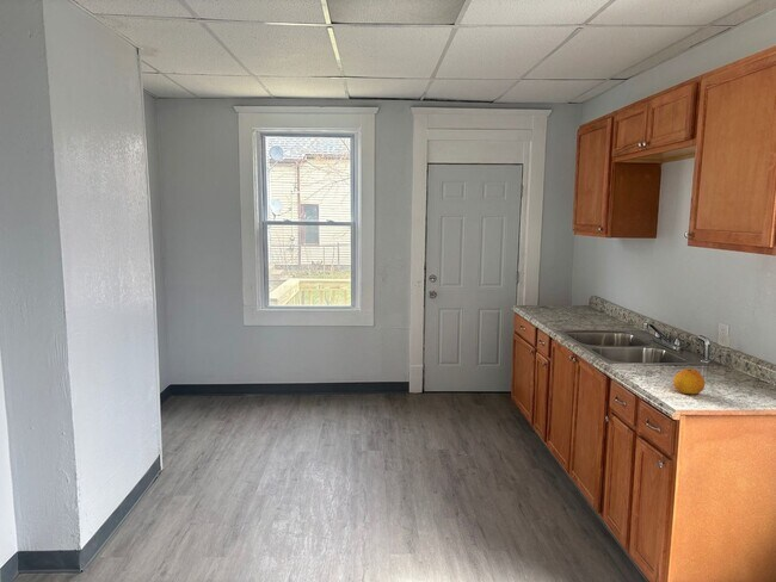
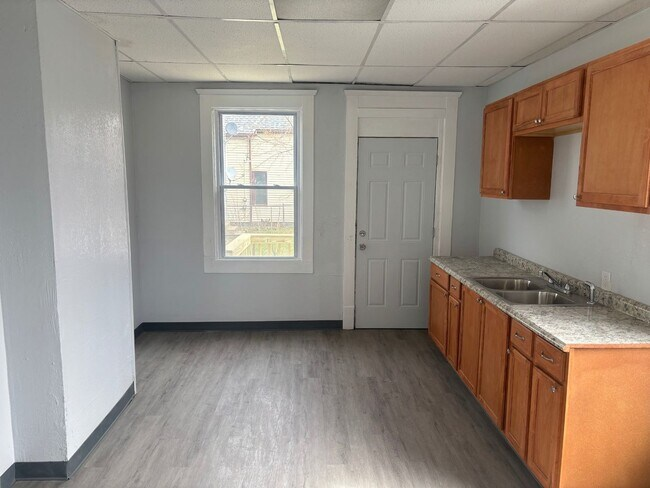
- fruit (689, 380)
